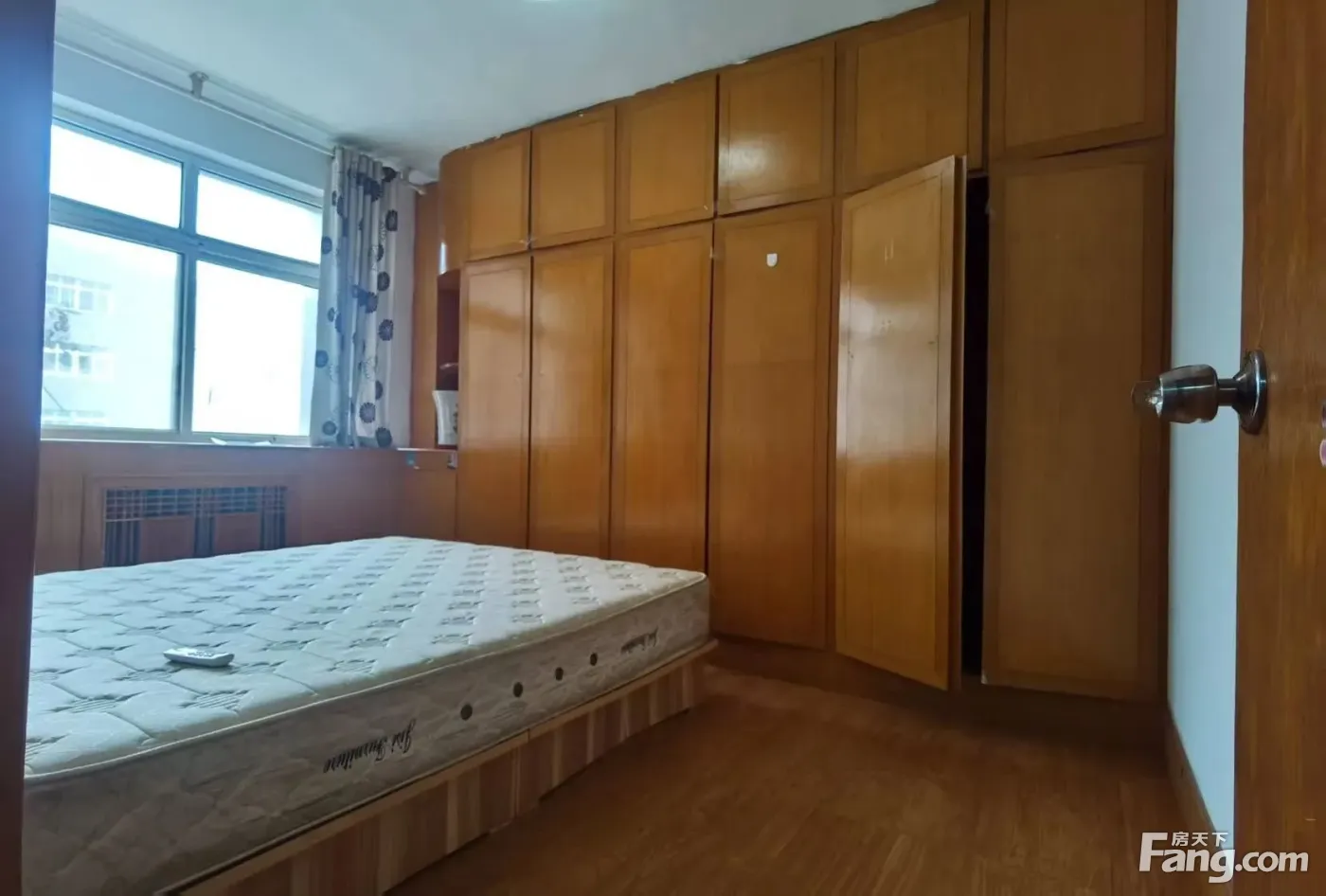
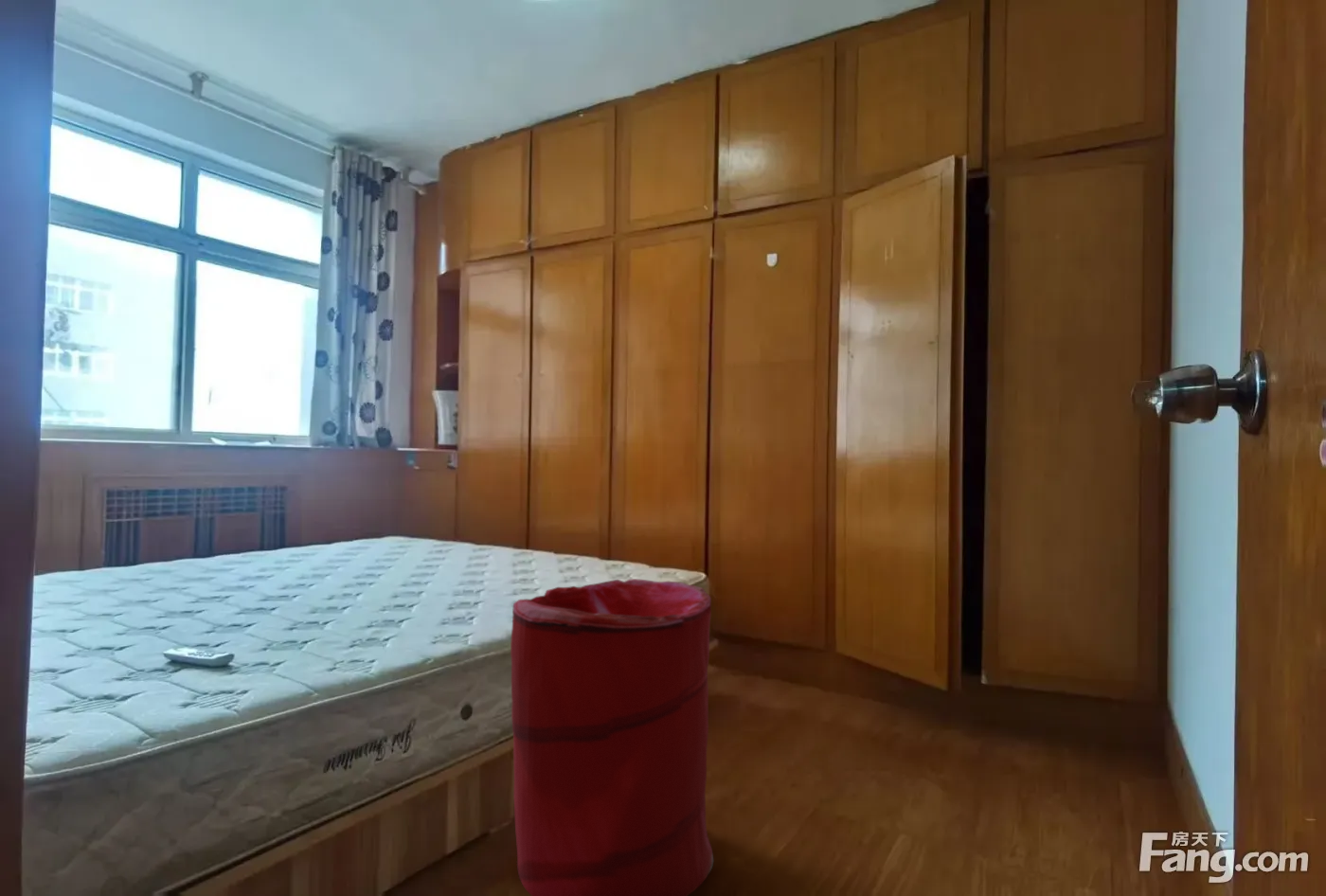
+ laundry hamper (609, 721)
